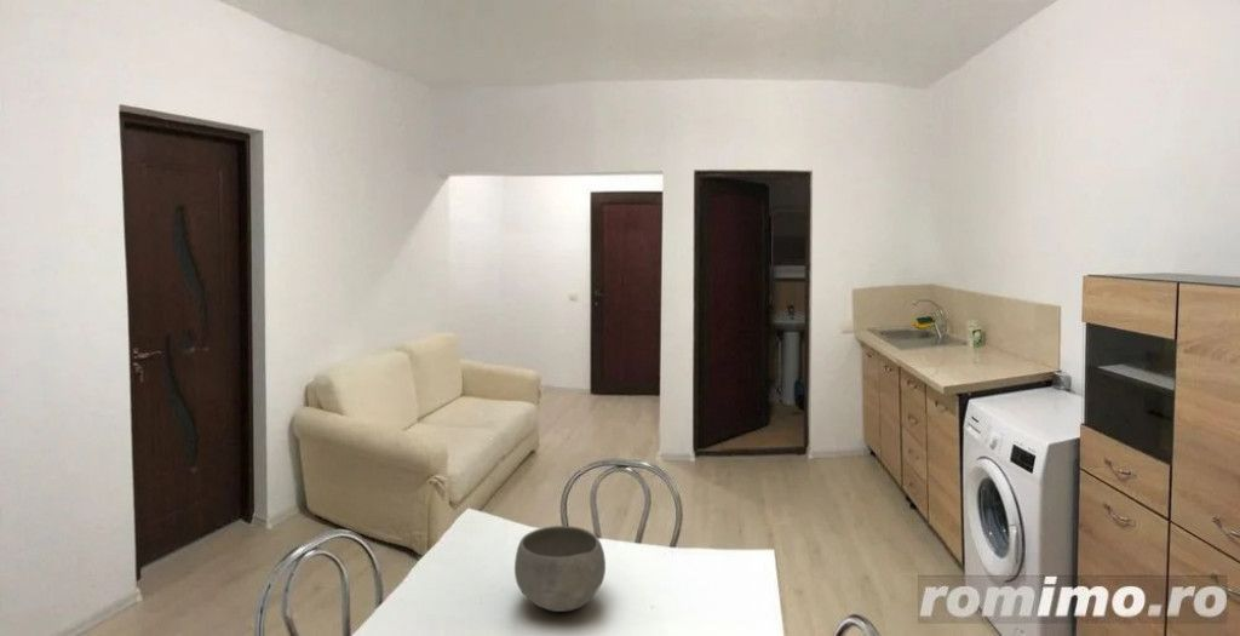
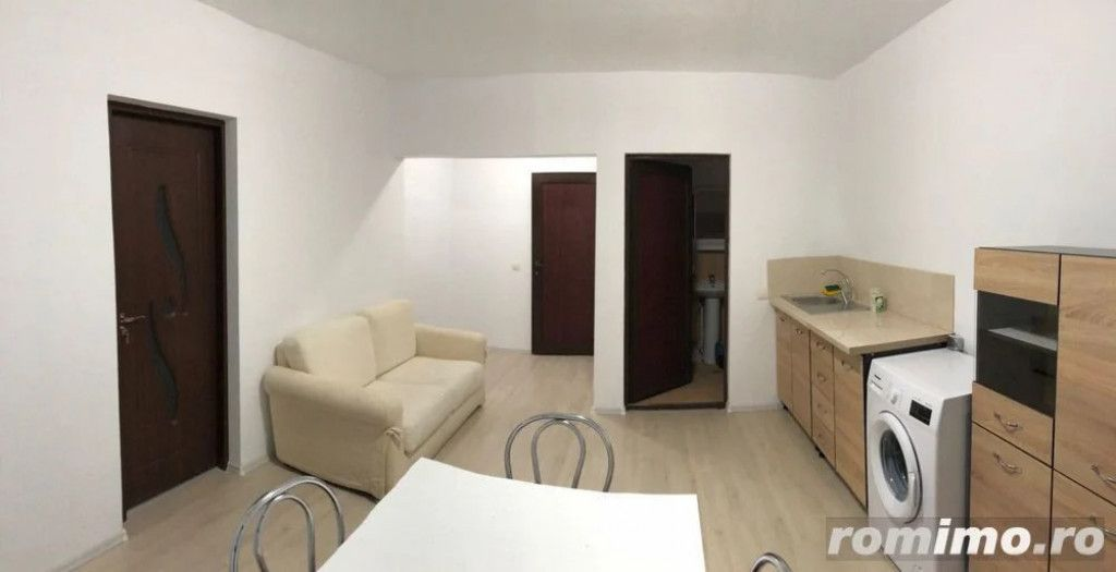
- bowl (559, 572)
